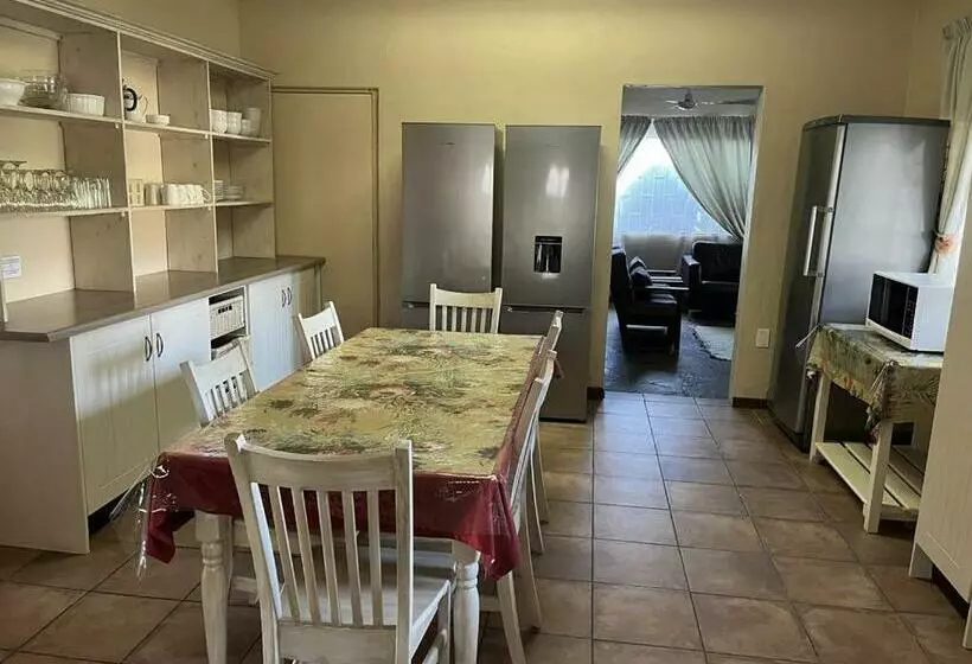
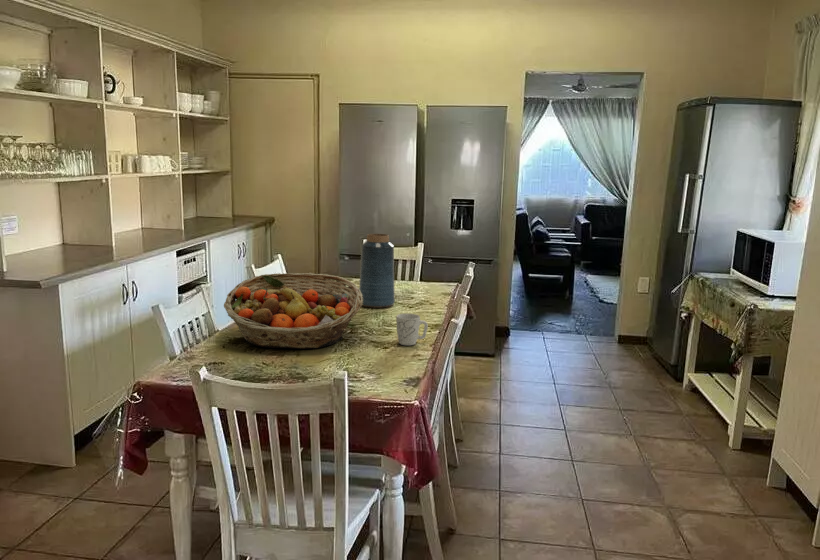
+ vase (377, 269)
+ fruit basket (294, 309)
+ mug (411, 329)
